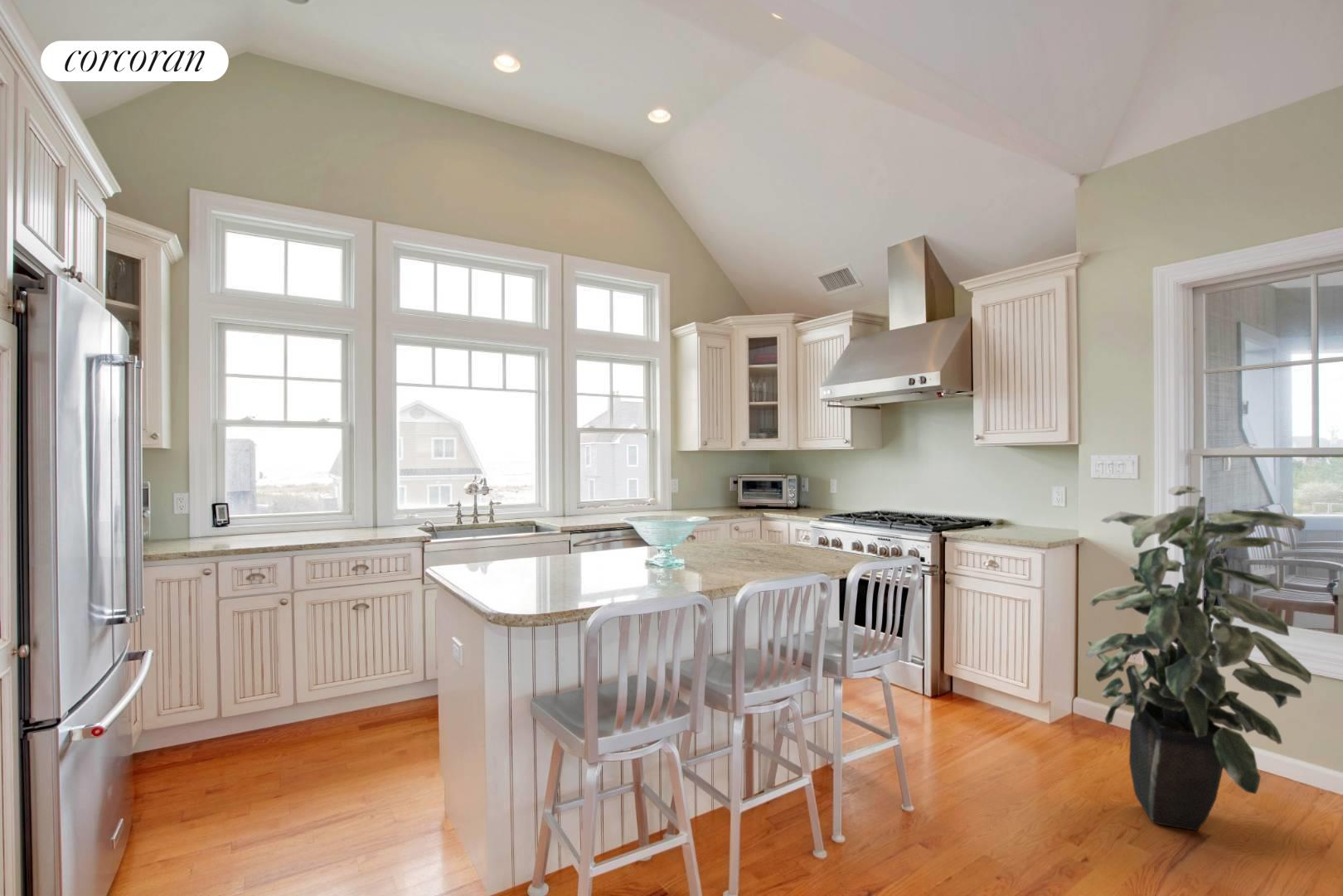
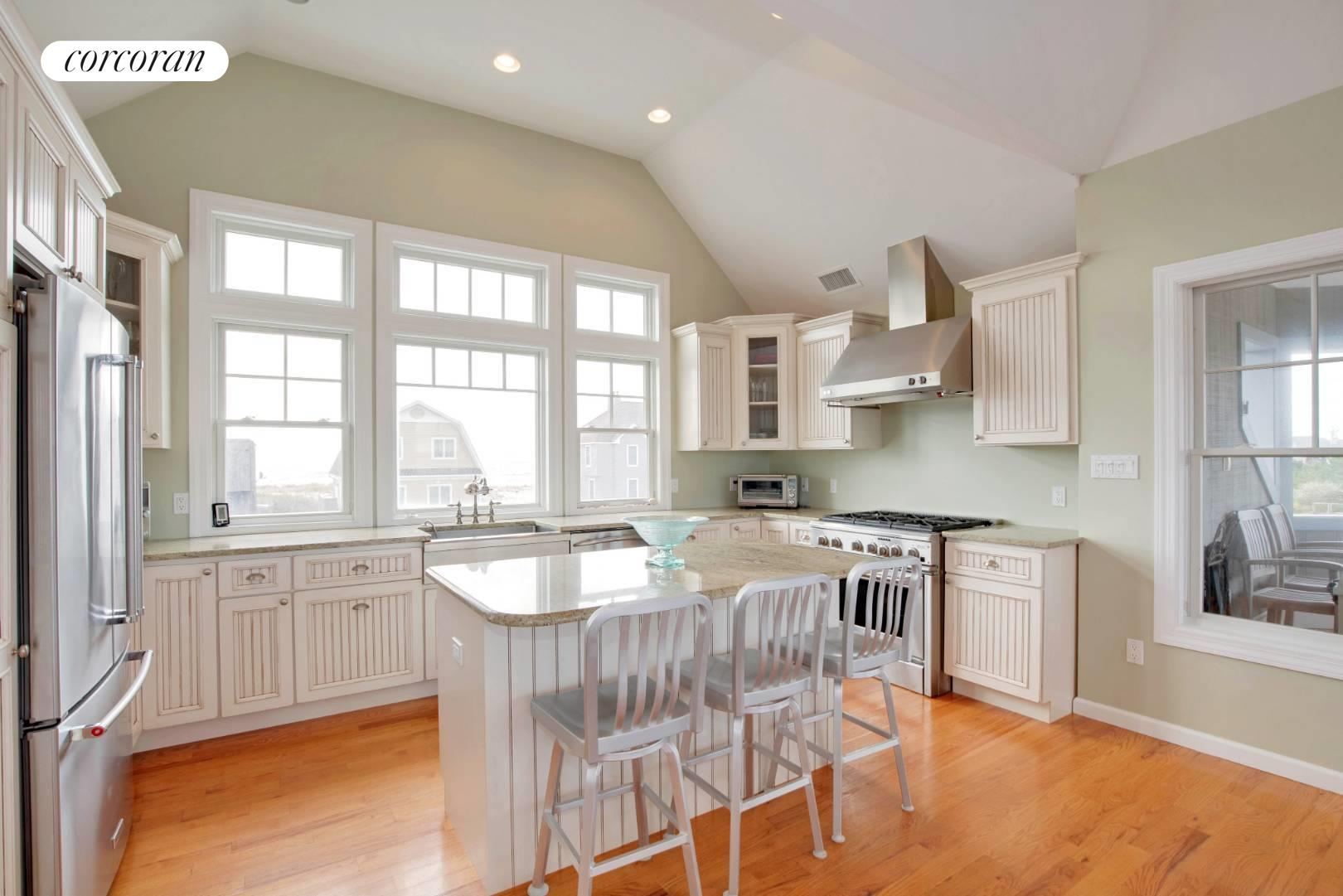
- indoor plant (1188, 657)
